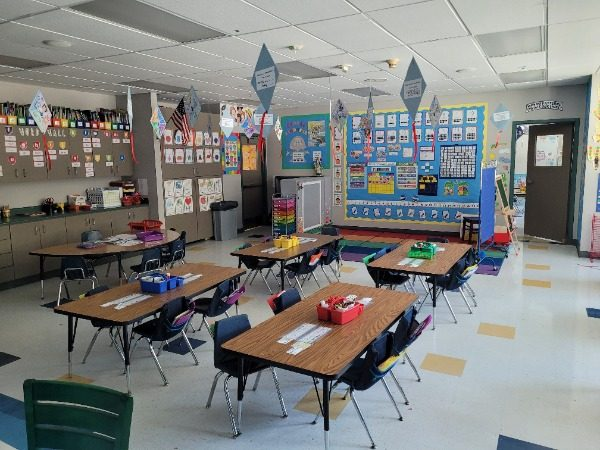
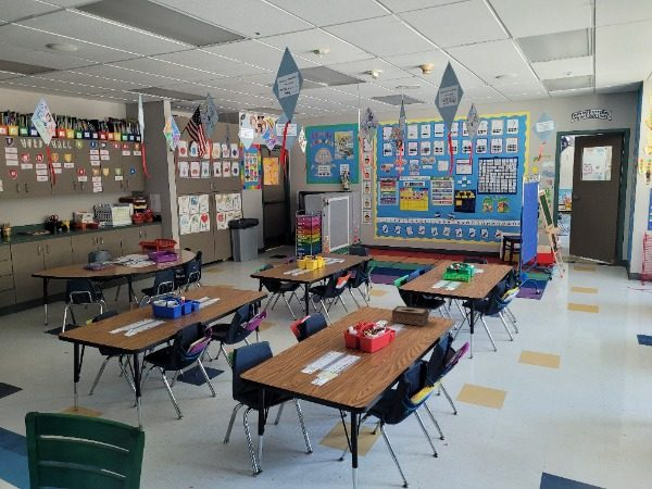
+ tissue box (410, 315)
